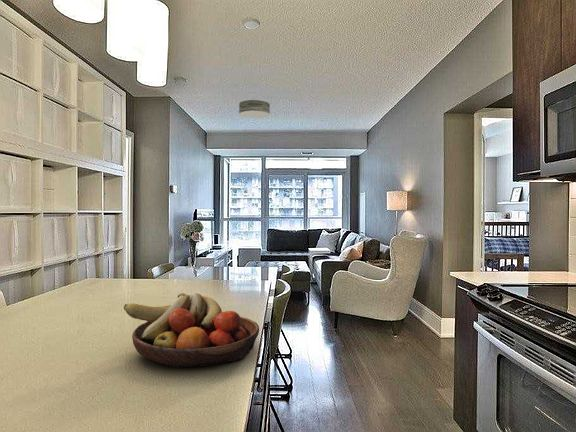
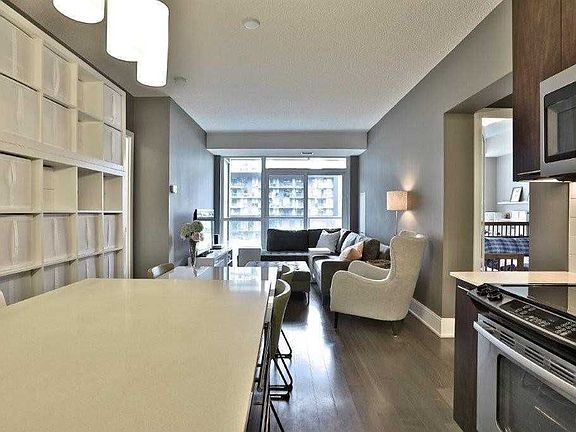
- fruit bowl (196, 323)
- ceiling light (254, 109)
